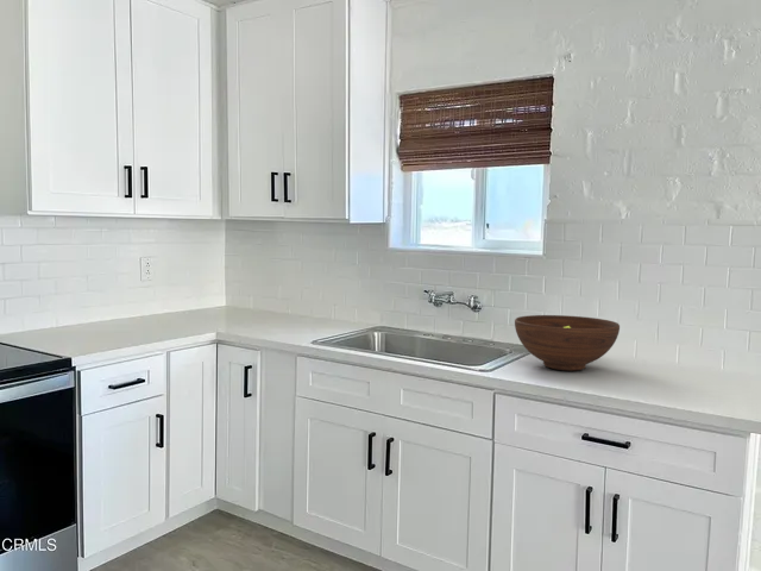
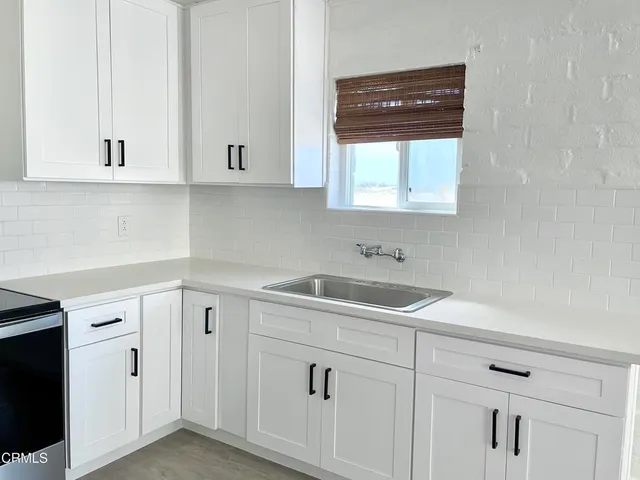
- fruit bowl (565, 344)
